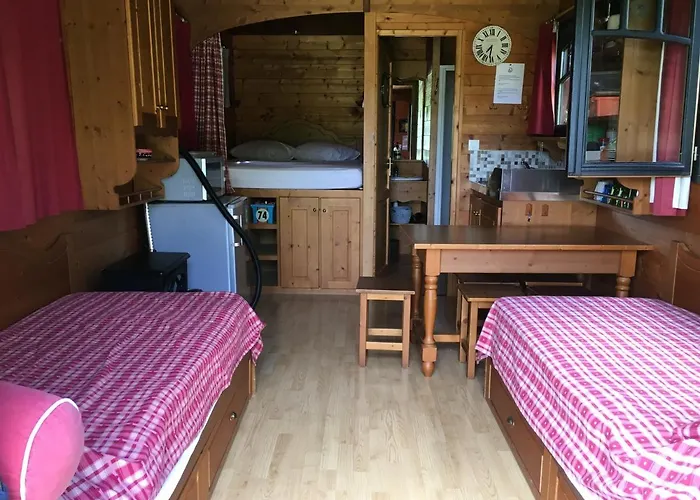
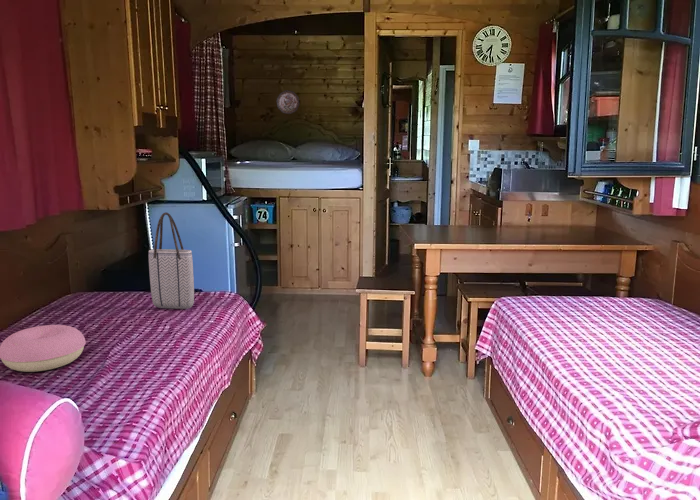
+ cushion (43, 347)
+ tote bag (170, 260)
+ decorative plate (288, 102)
